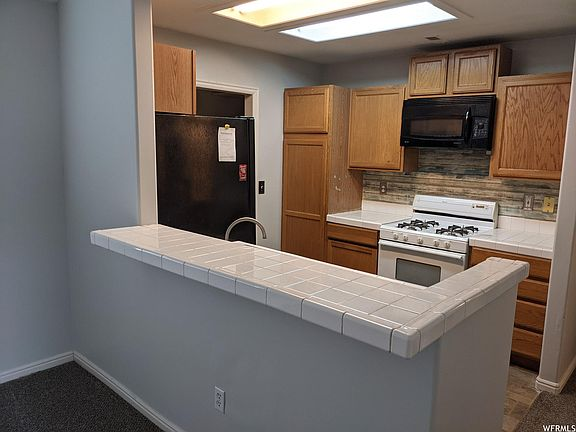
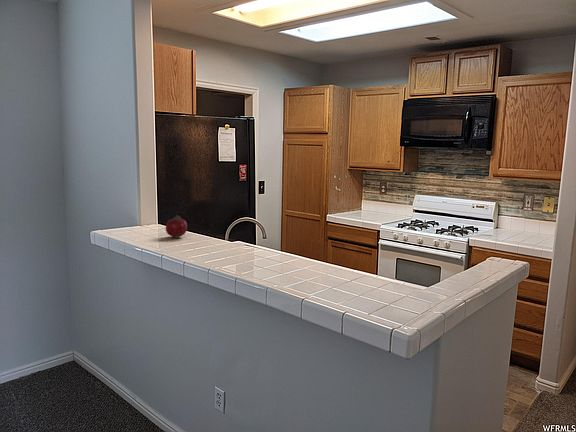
+ fruit (176, 226)
